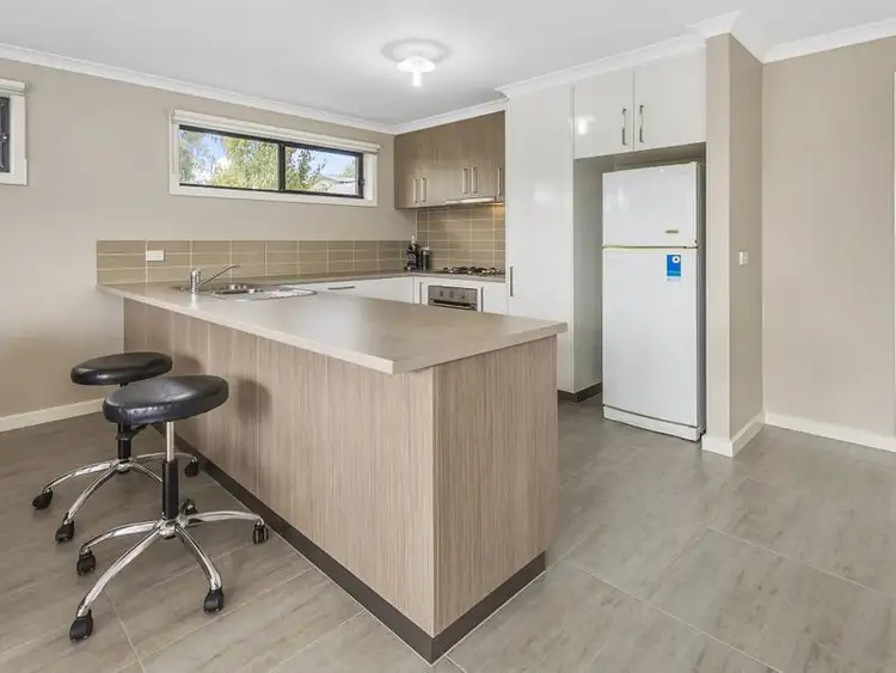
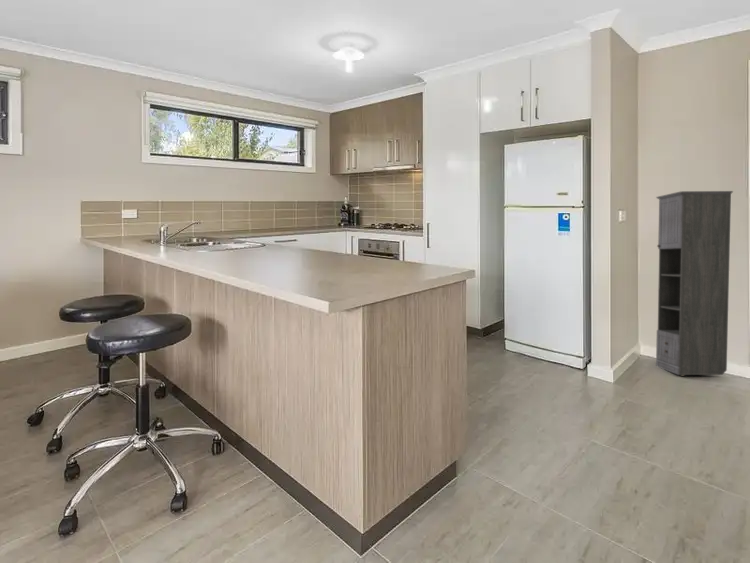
+ storage cabinet (691, 283)
